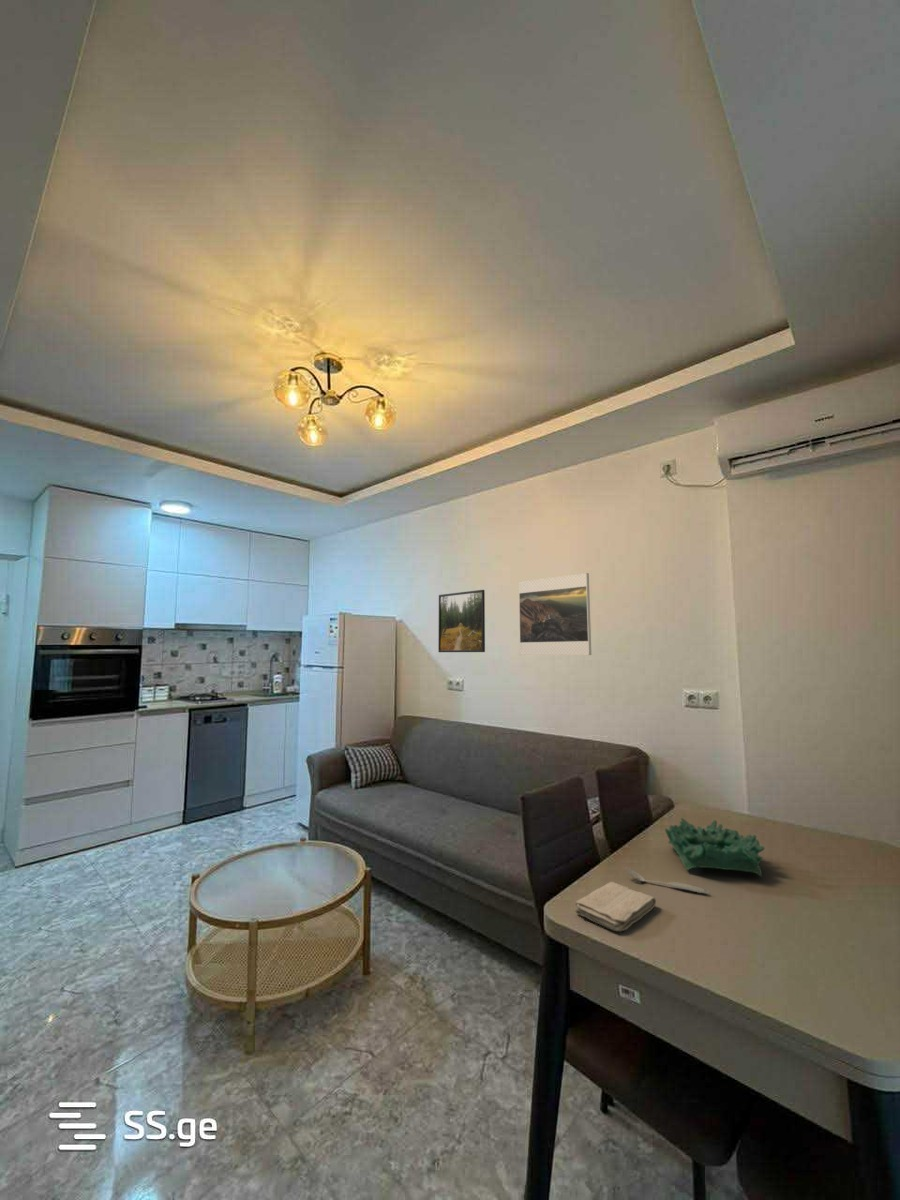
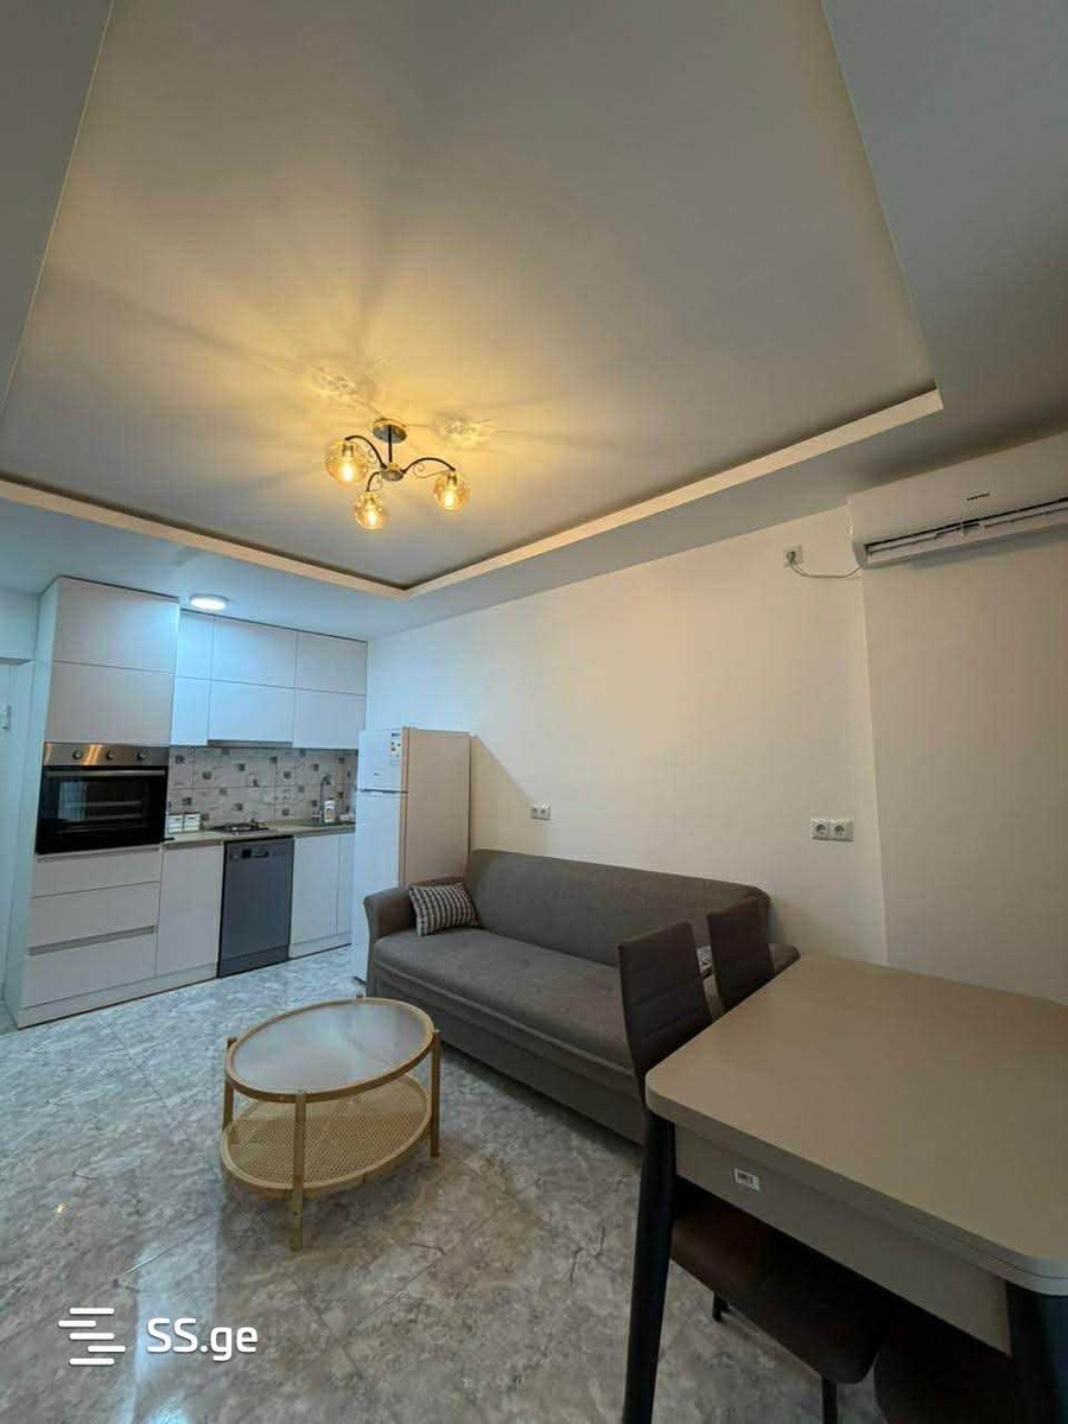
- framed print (460, 622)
- decorative bowl (711, 846)
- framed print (552, 615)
- washcloth (615, 903)
- spoon (663, 882)
